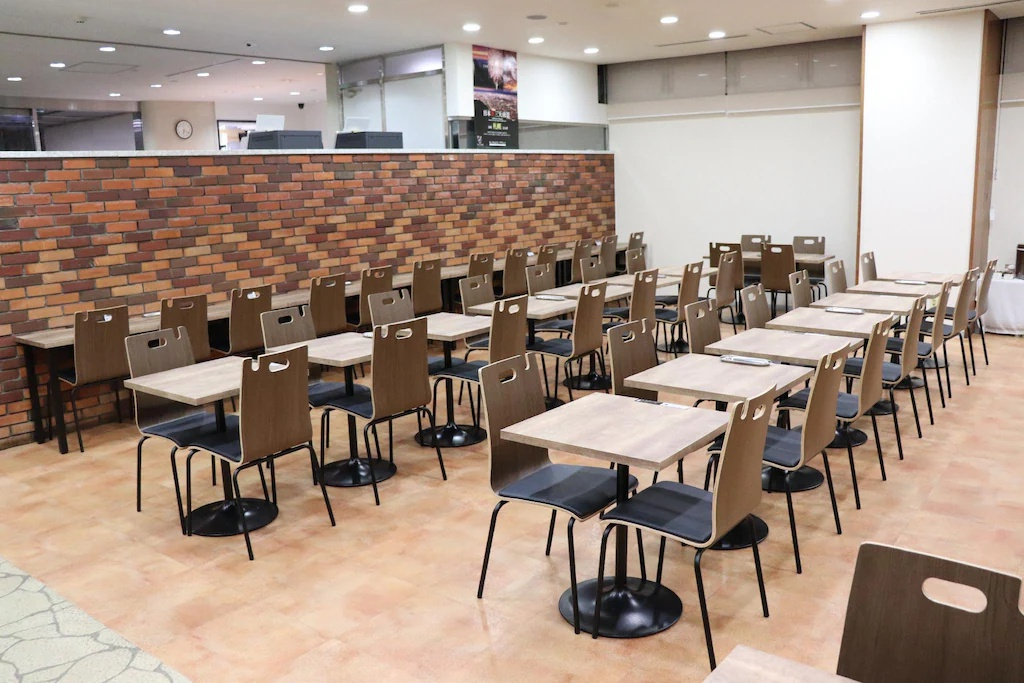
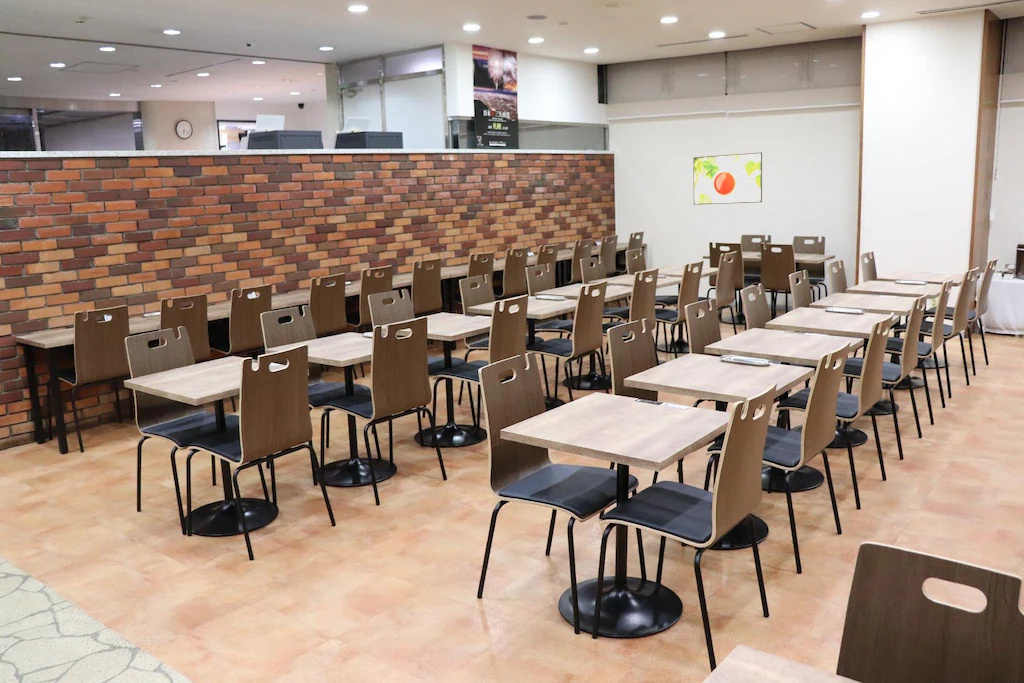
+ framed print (726, 179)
